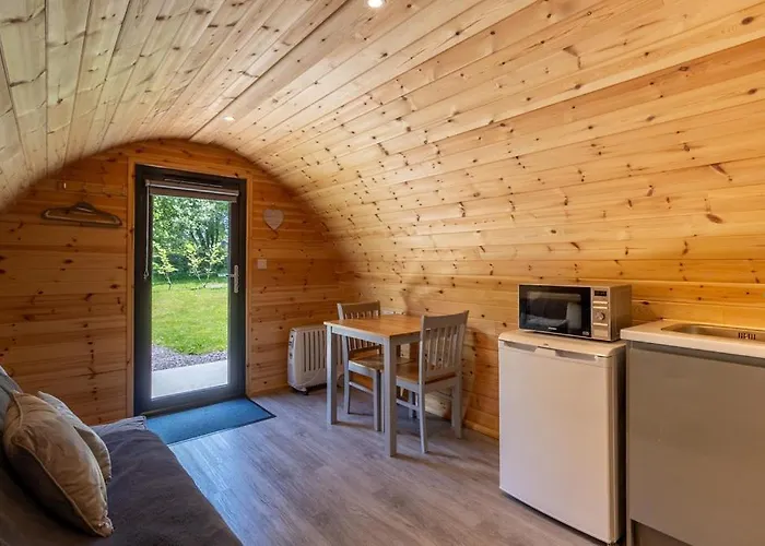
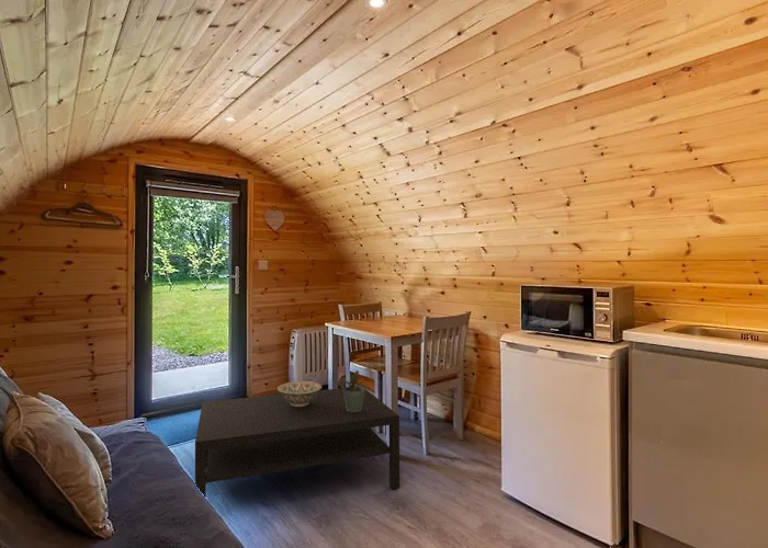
+ decorative bowl (300, 395)
+ coffee table (295, 442)
+ potted plant (352, 389)
